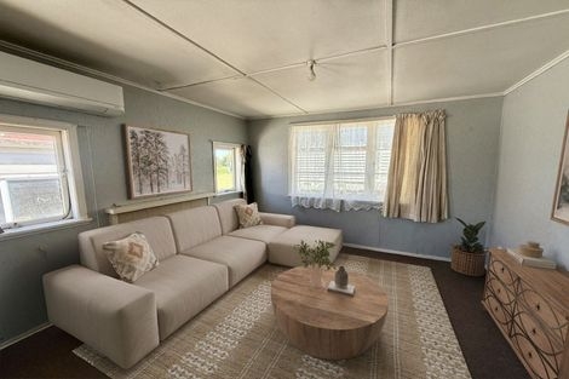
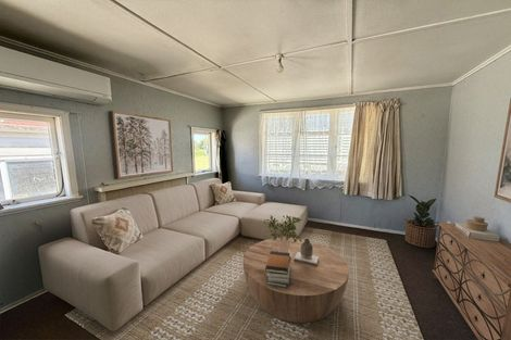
+ book stack (278, 268)
